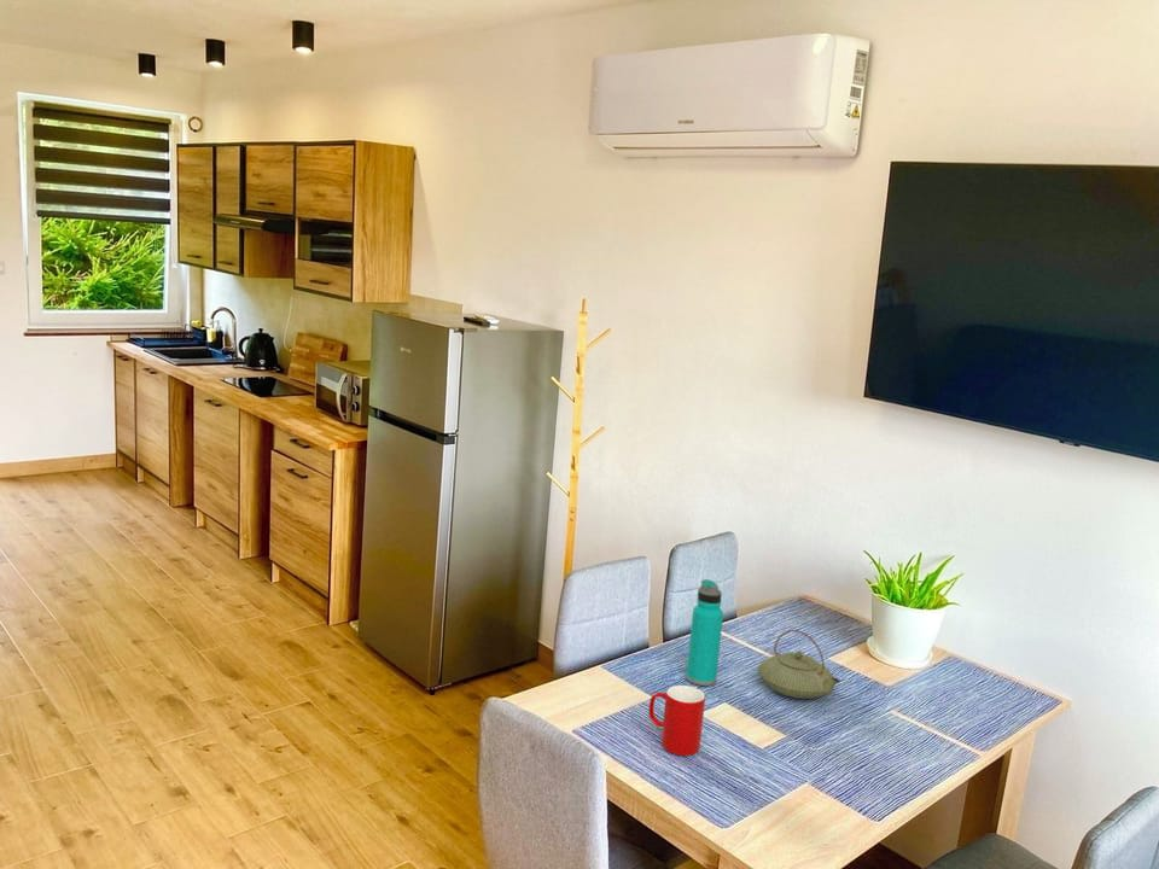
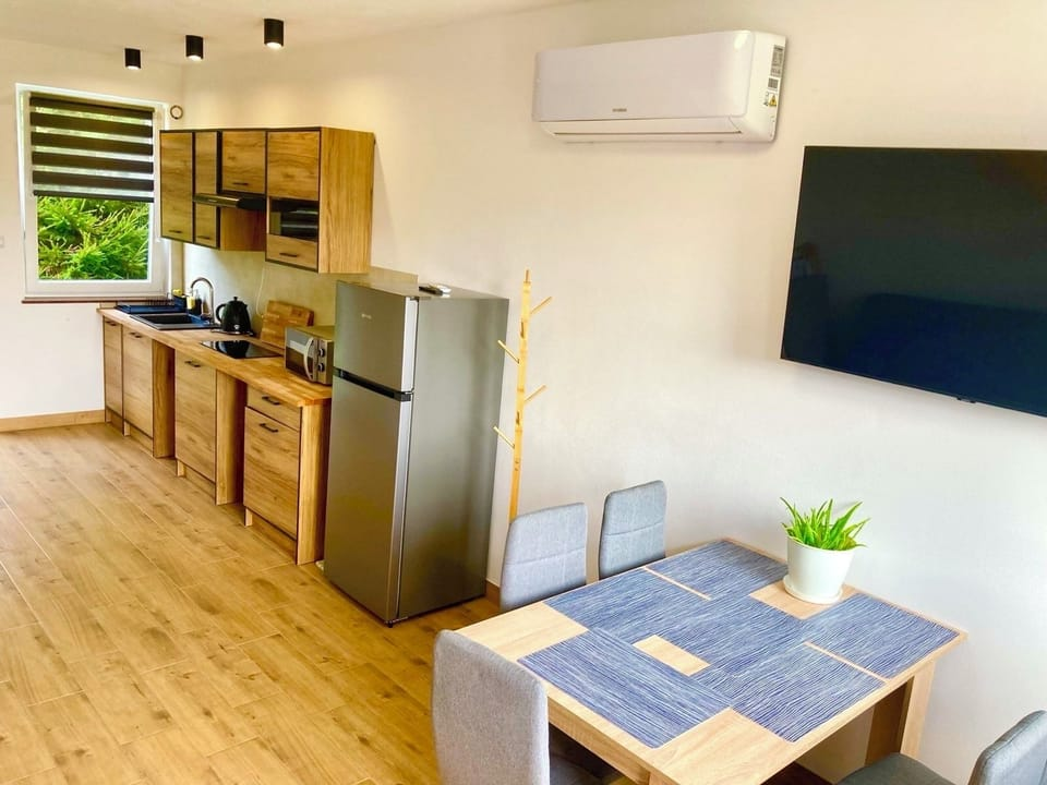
- teapot (802, 661)
- cup (676, 716)
- water bottle (705, 631)
